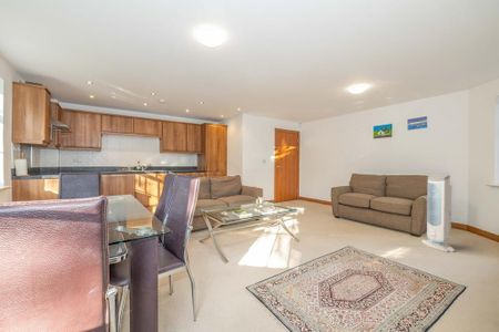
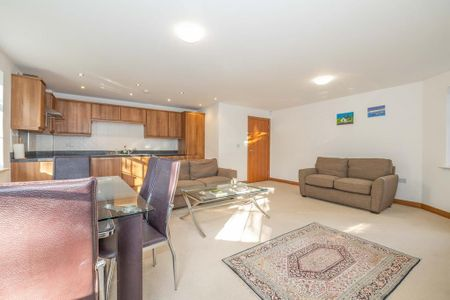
- air purifier (438, 209)
